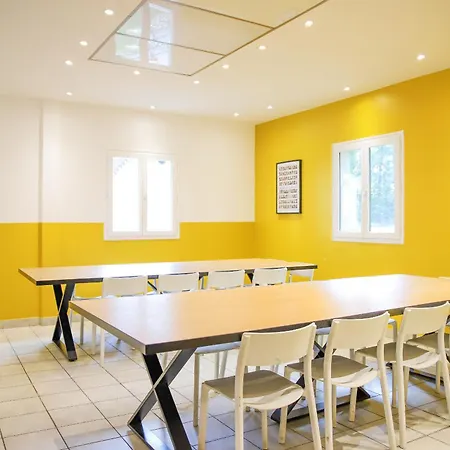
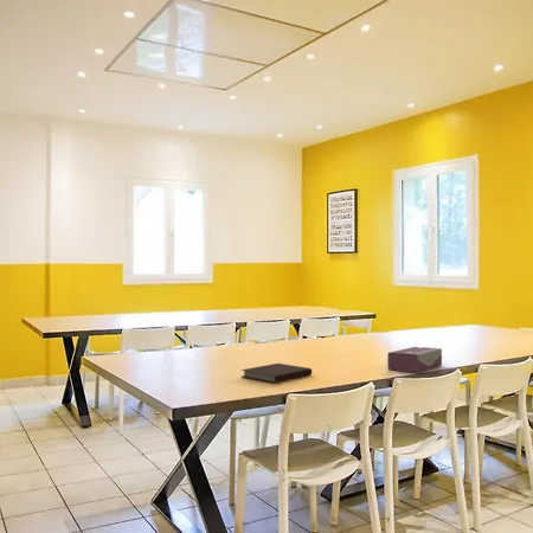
+ notebook (276, 372)
+ tissue box (415, 358)
